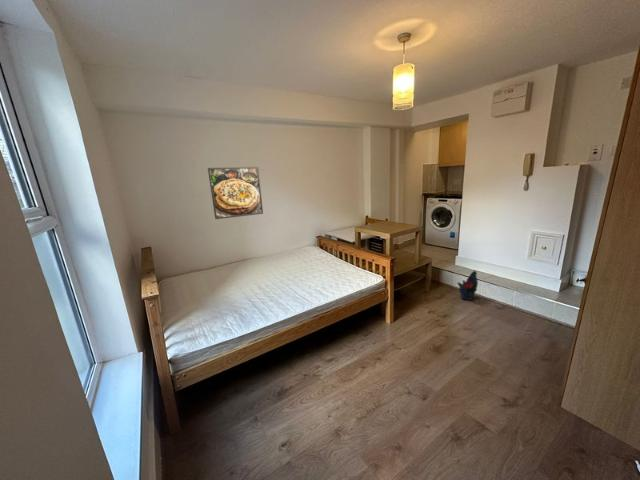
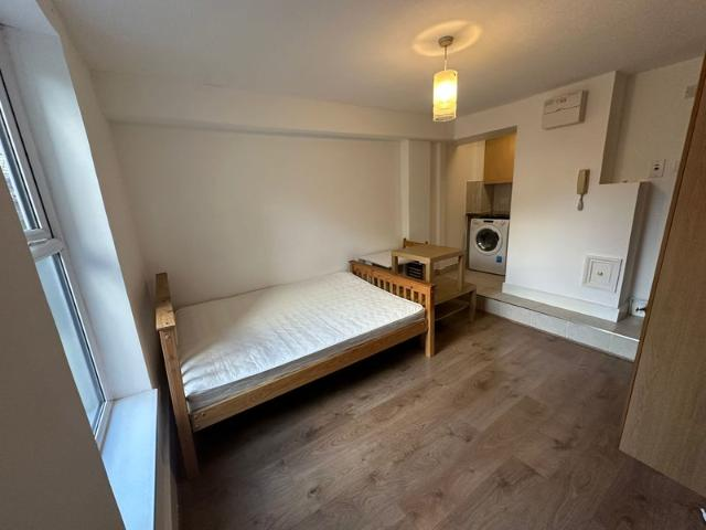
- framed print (237, 192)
- decorative plant (467, 285)
